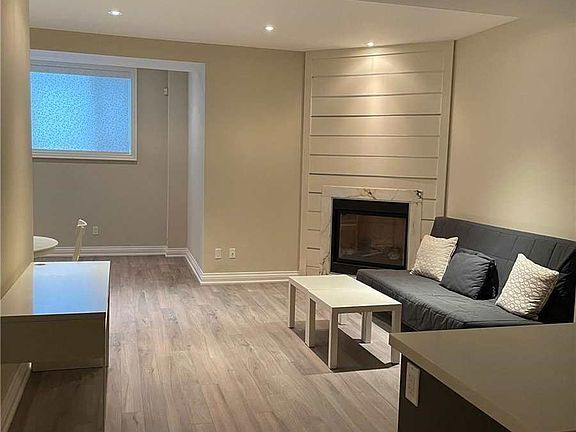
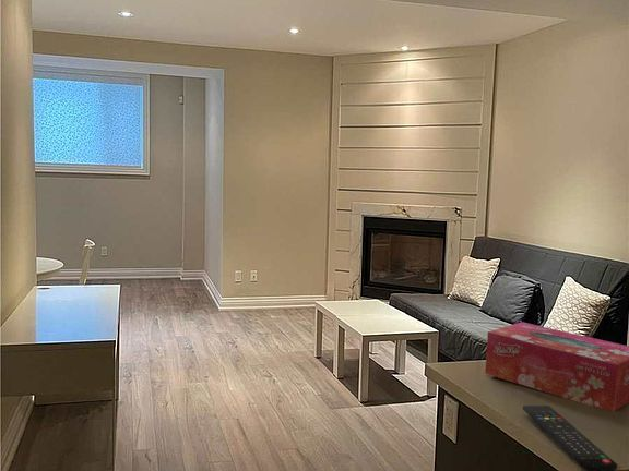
+ remote control (565, 436)
+ tissue box (562, 362)
